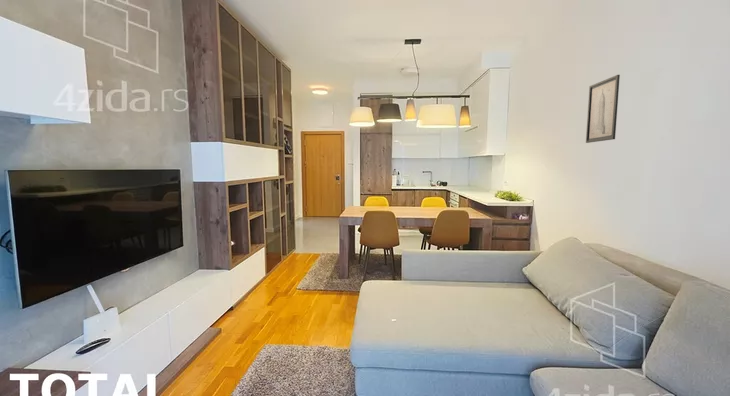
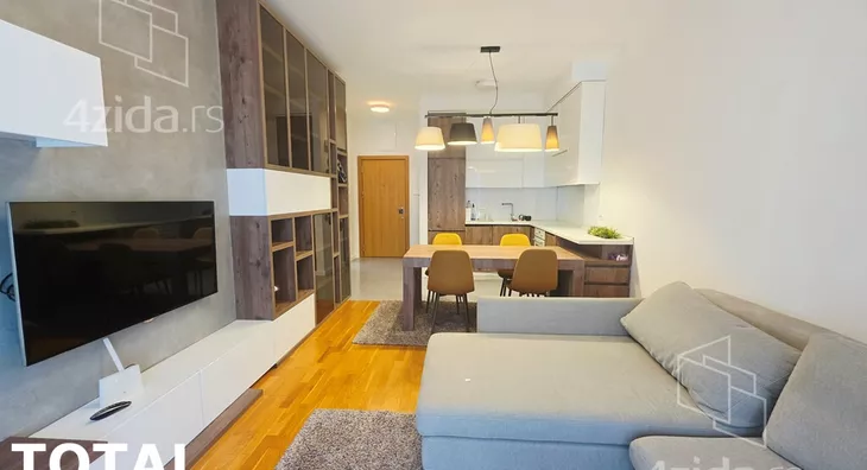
- wall art (601, 111)
